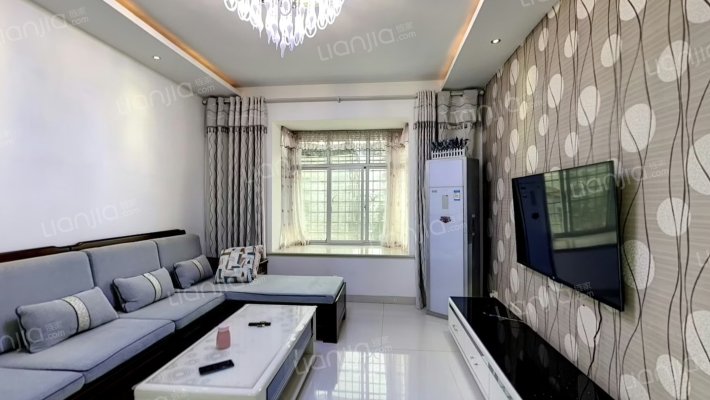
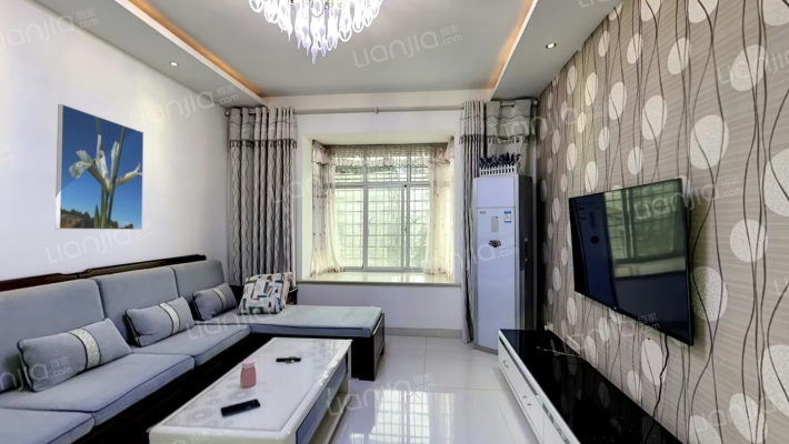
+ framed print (104, 174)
